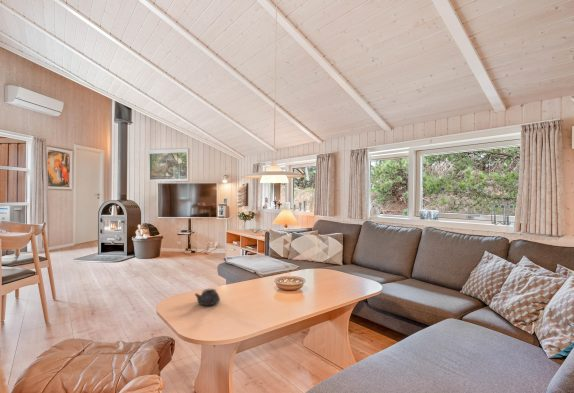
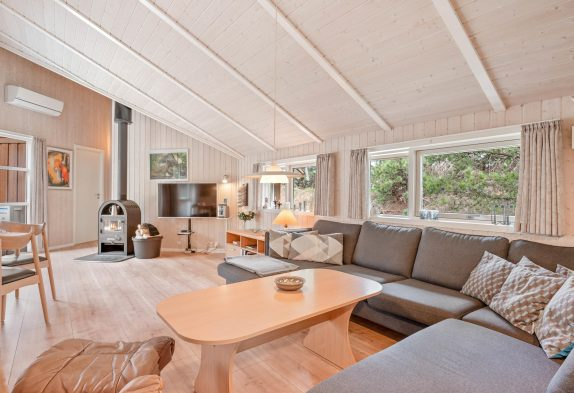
- teapot (209, 296)
